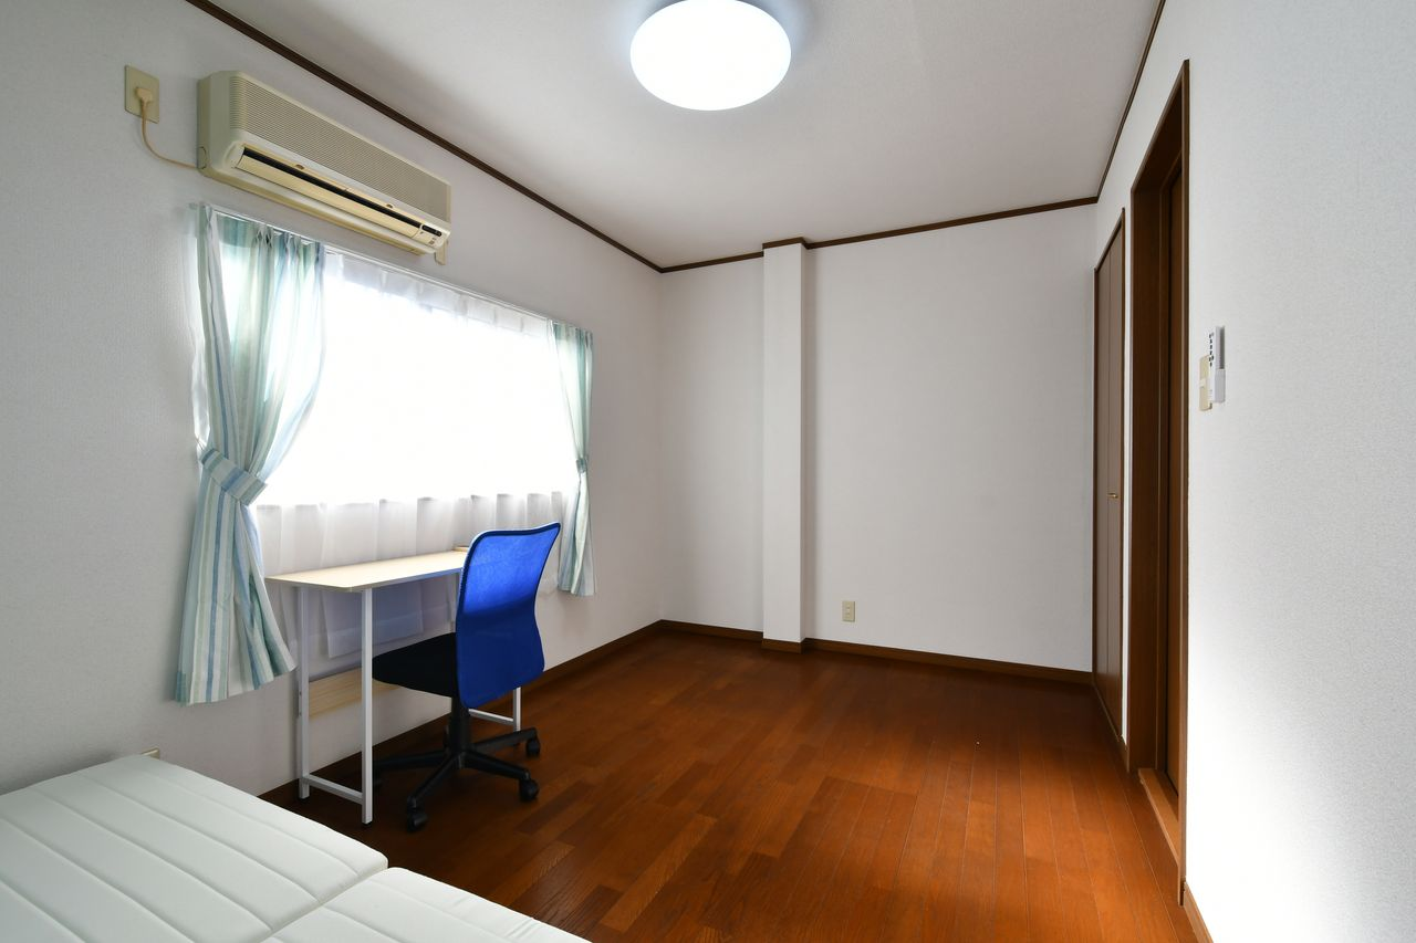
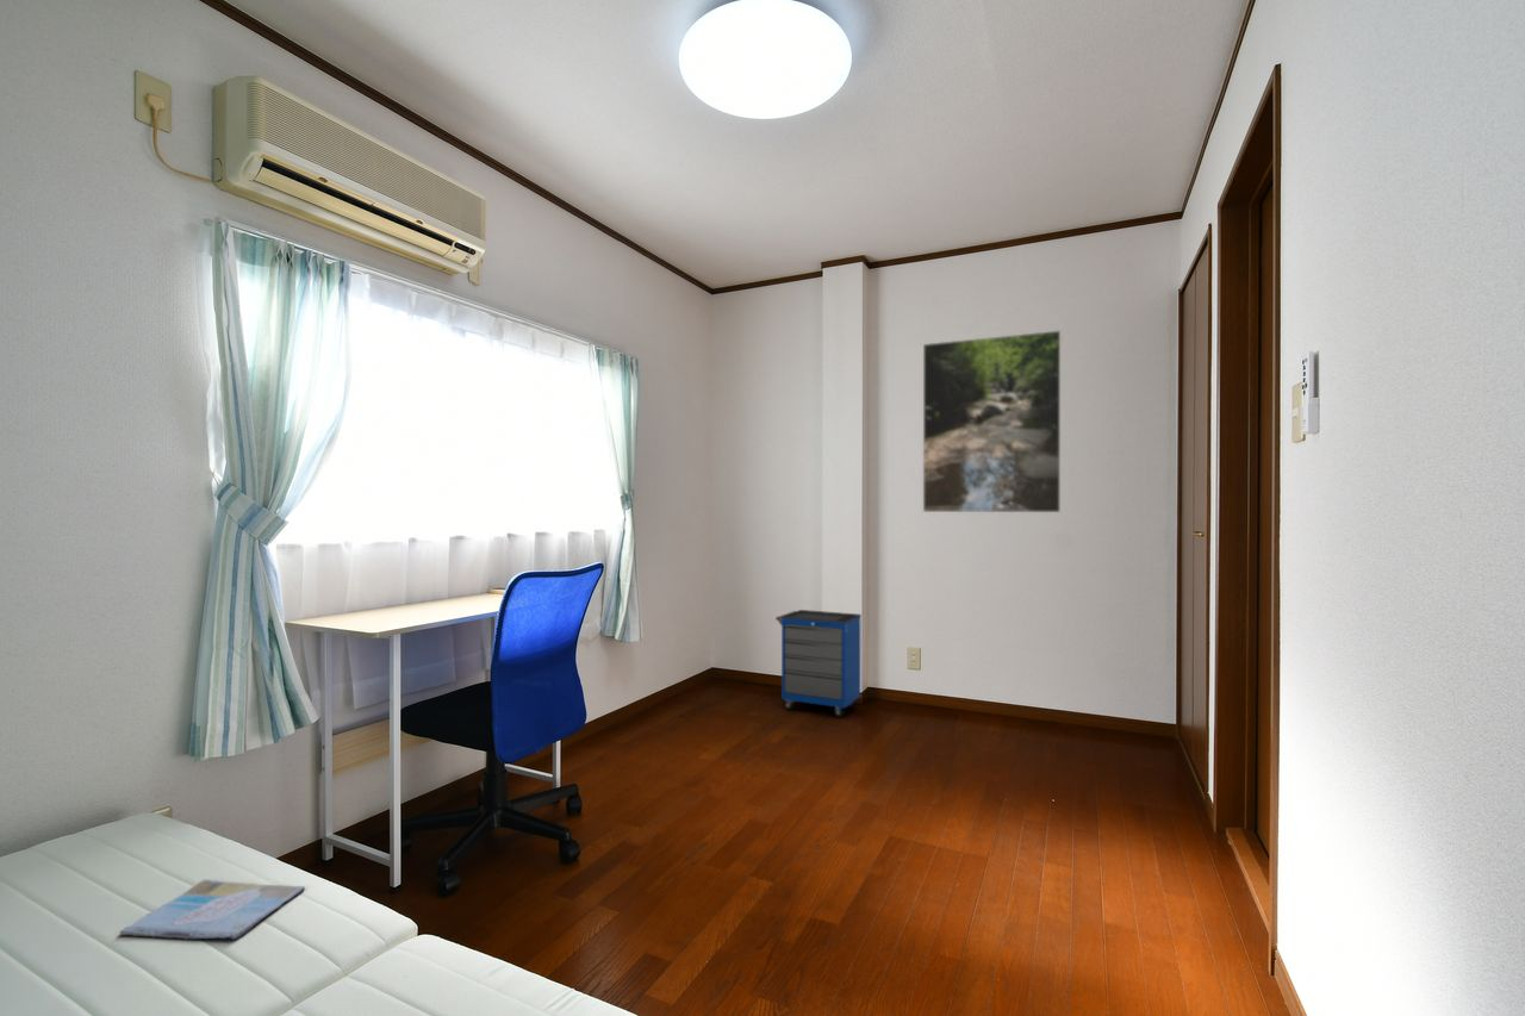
+ book (217, 906)
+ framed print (989, 424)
+ cabinet (817, 661)
